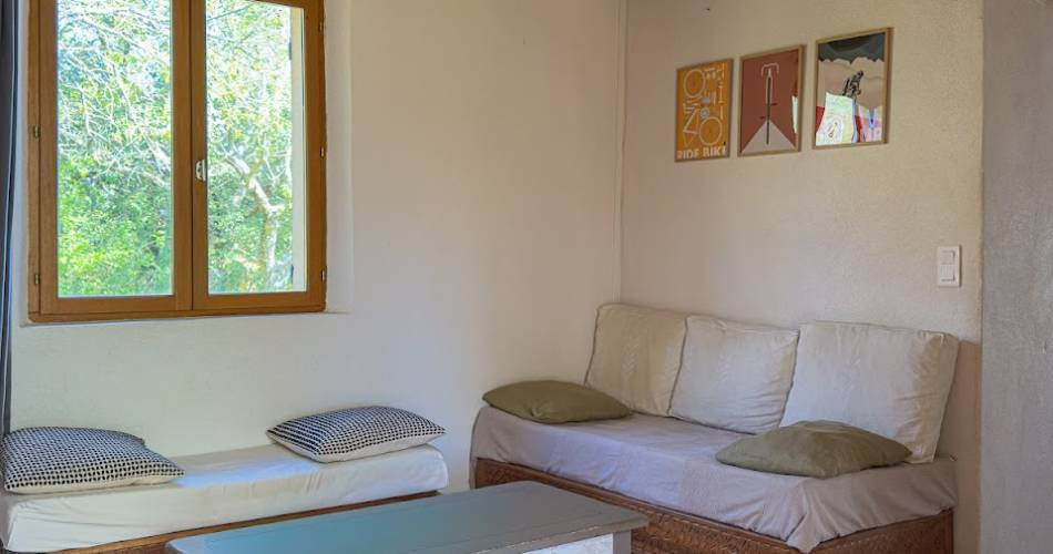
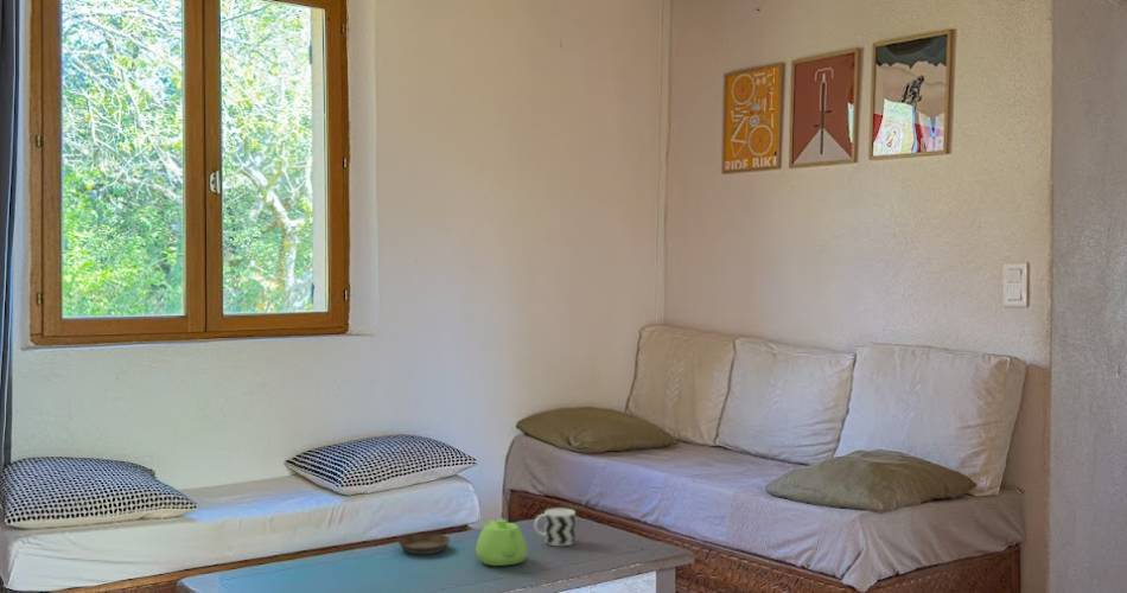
+ teapot (502, 541)
+ cup (554, 527)
+ saucer (424, 544)
